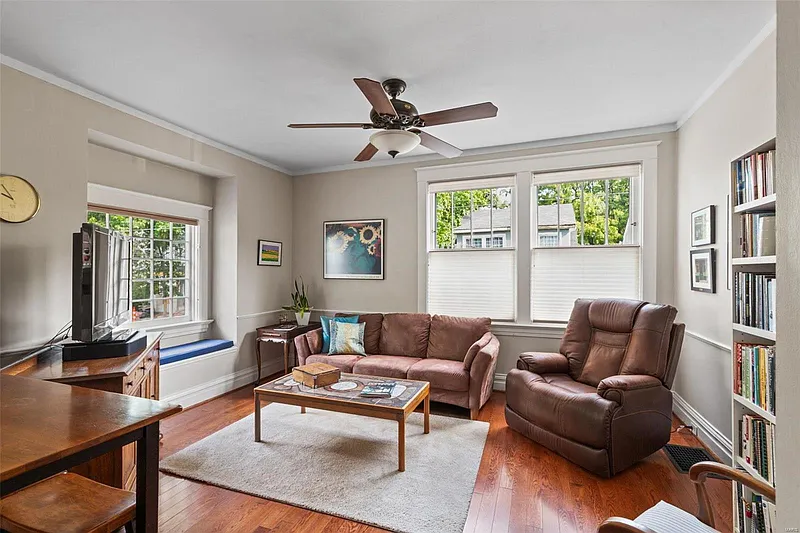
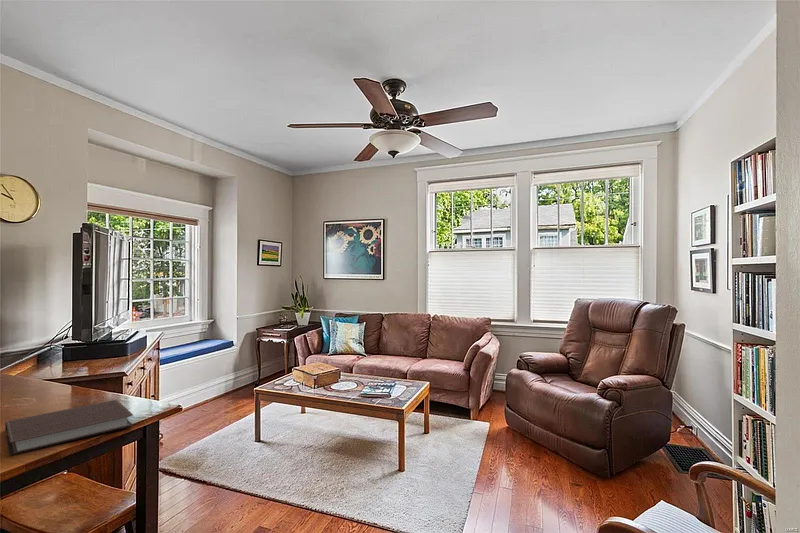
+ notebook (70, 423)
